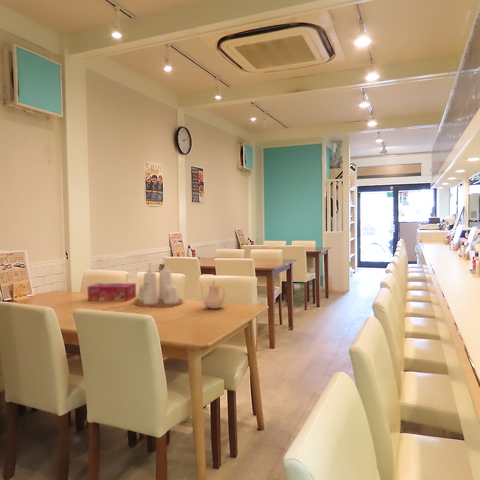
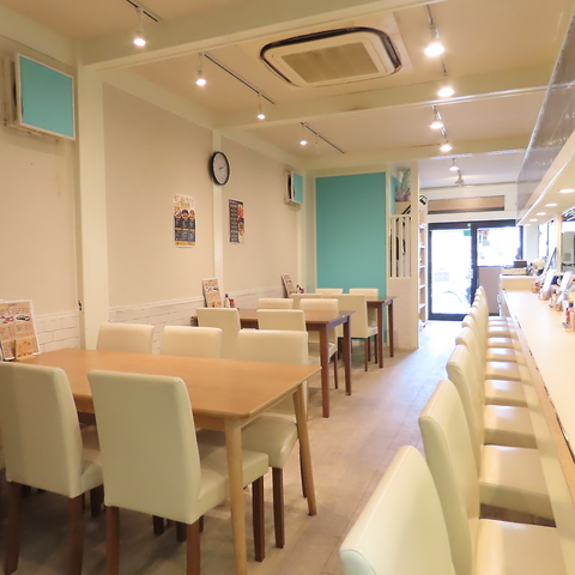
- condiment set (156, 282)
- tissue box (112, 291)
- teapot (211, 293)
